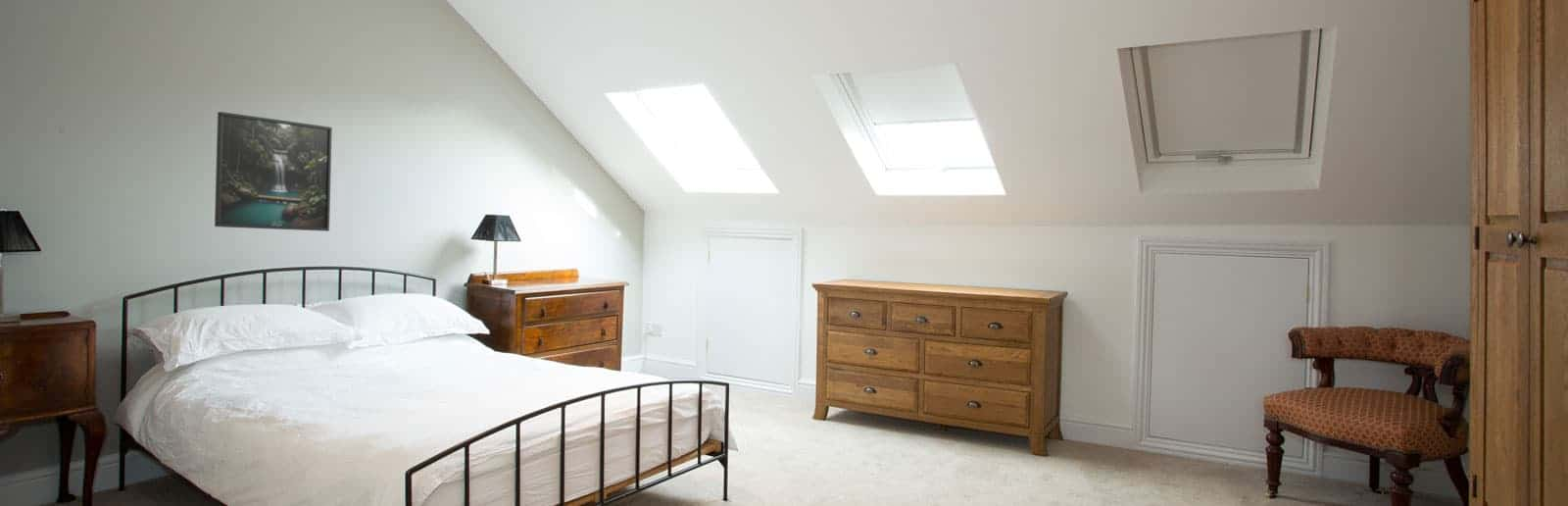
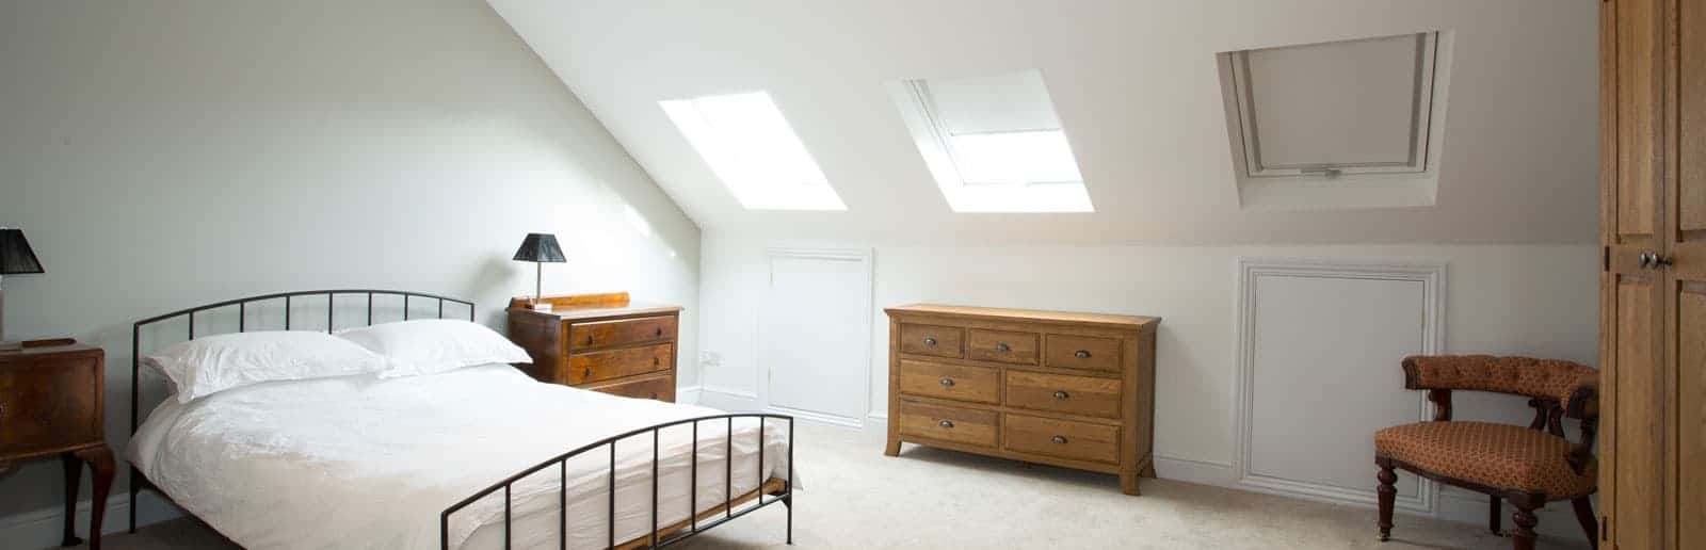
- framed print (275, 174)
